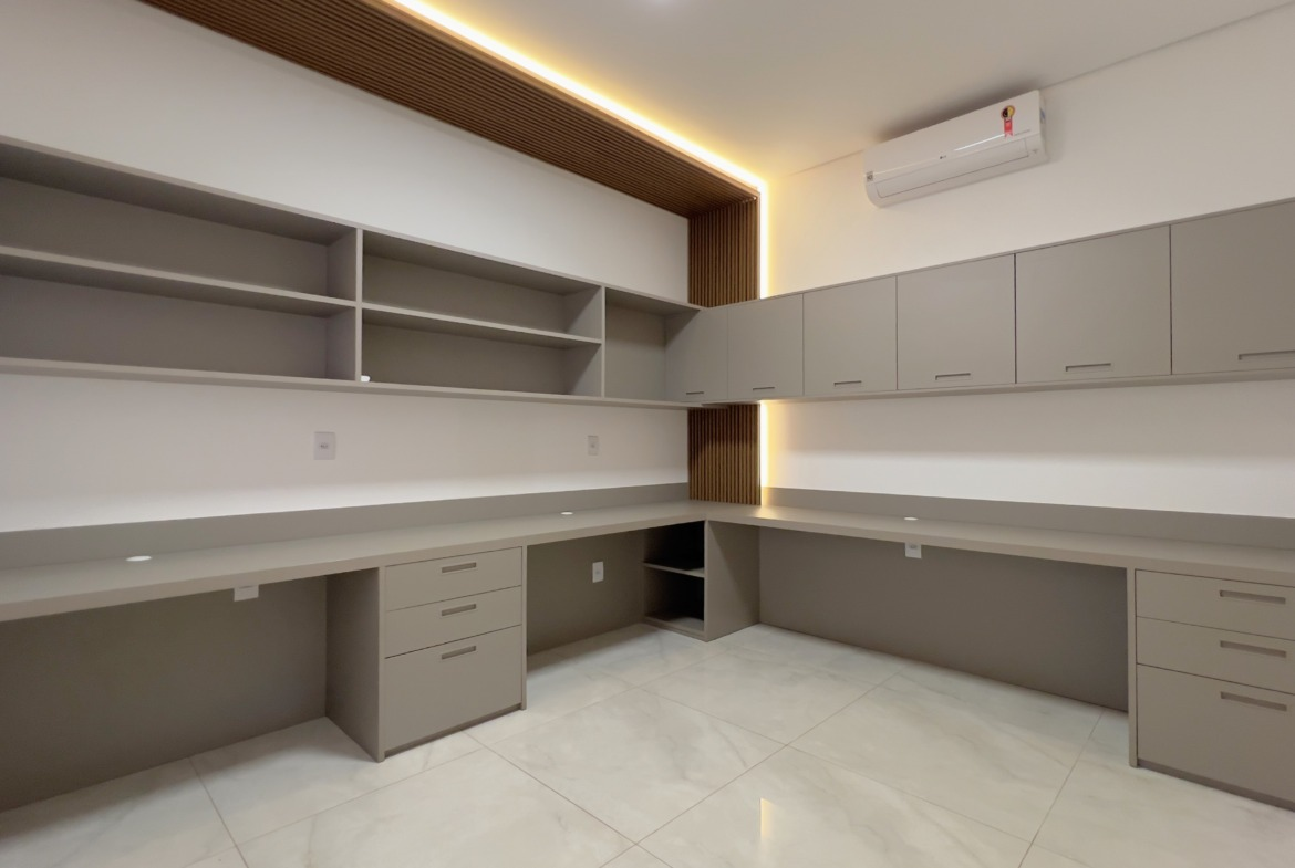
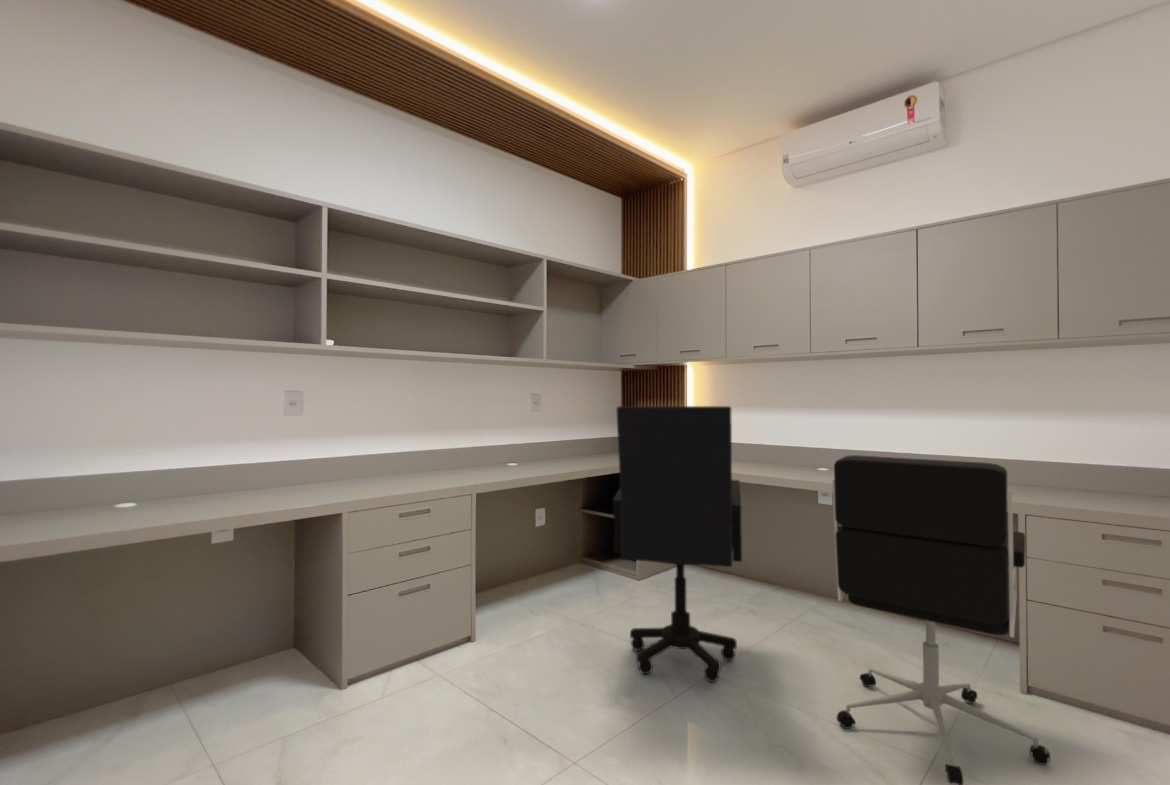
+ office chair (924, 595)
+ office chair (679, 534)
